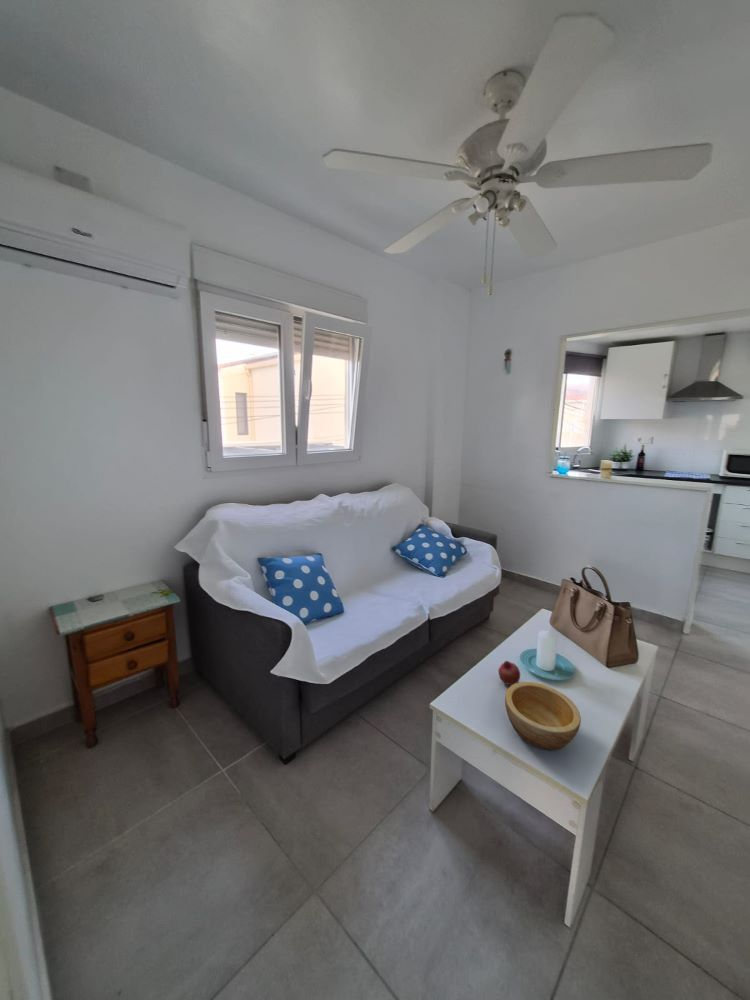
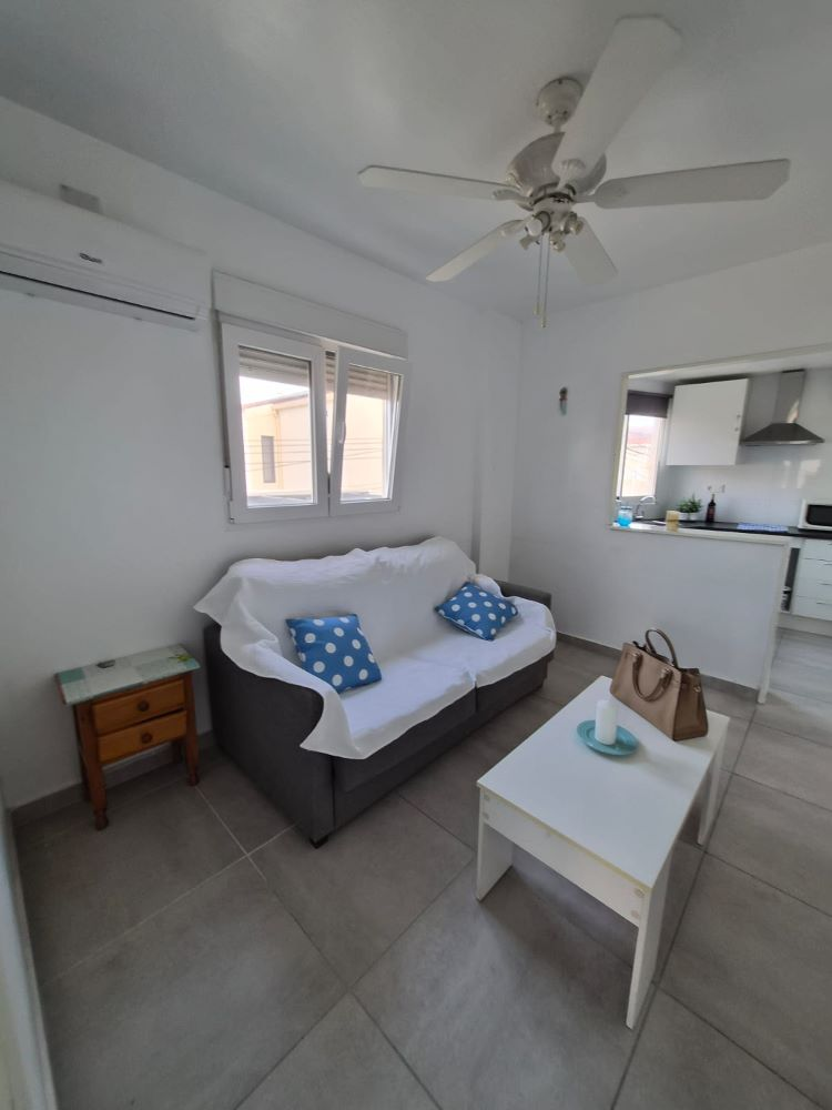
- bowl (540, 717)
- fruit (509, 671)
